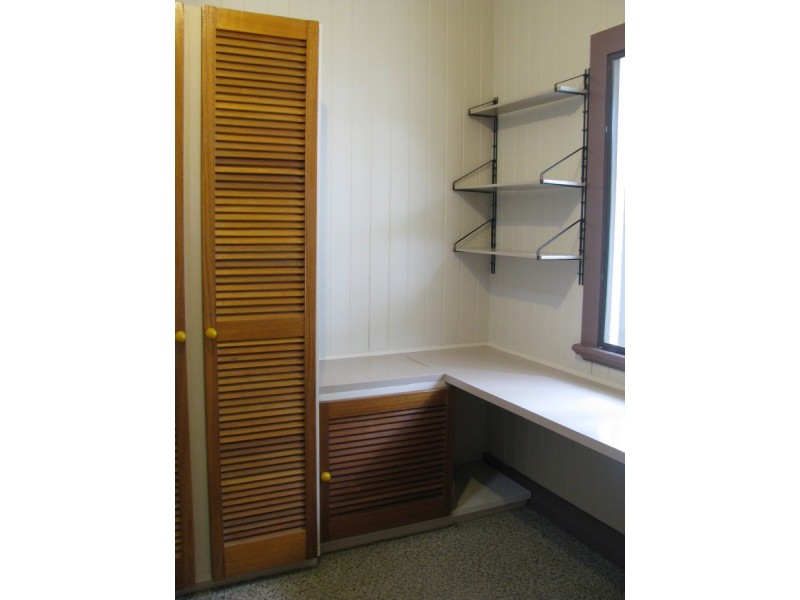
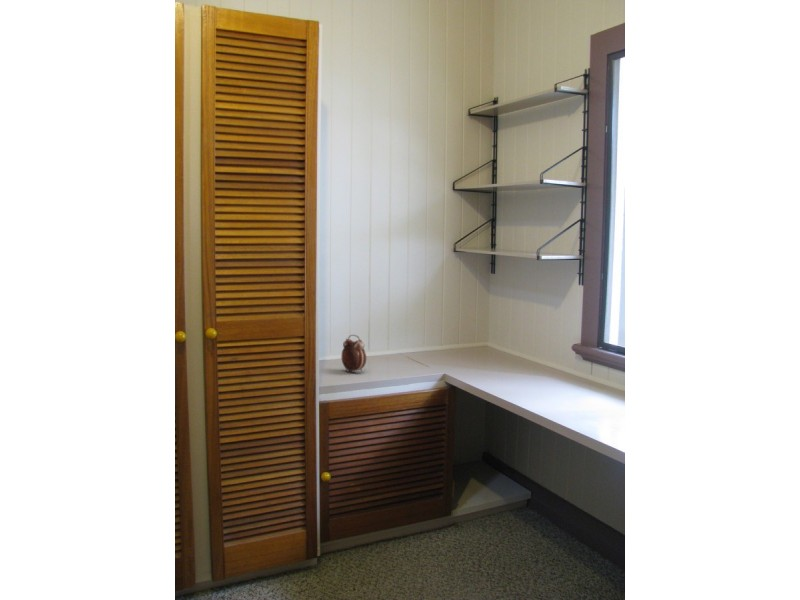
+ alarm clock (353, 353)
